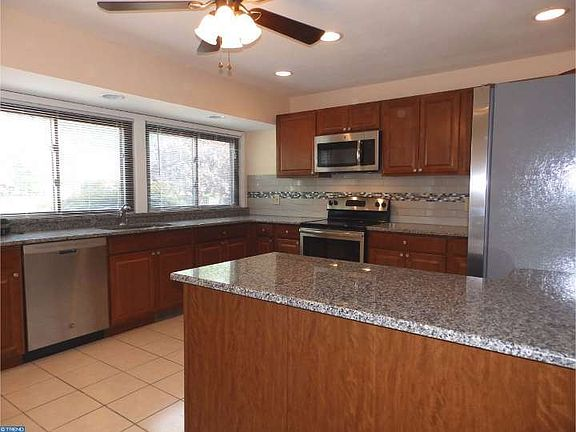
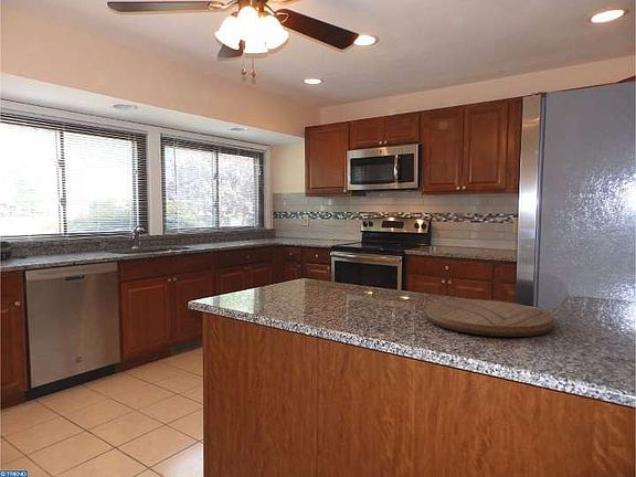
+ cutting board (486, 315)
